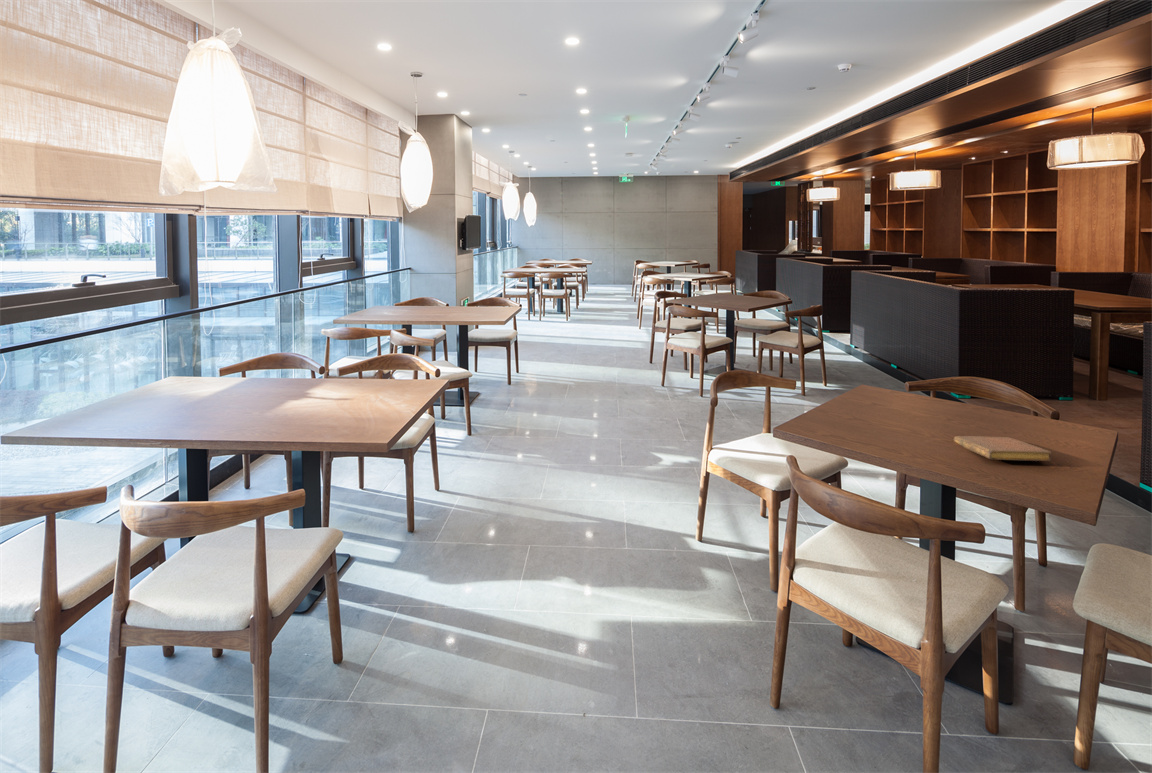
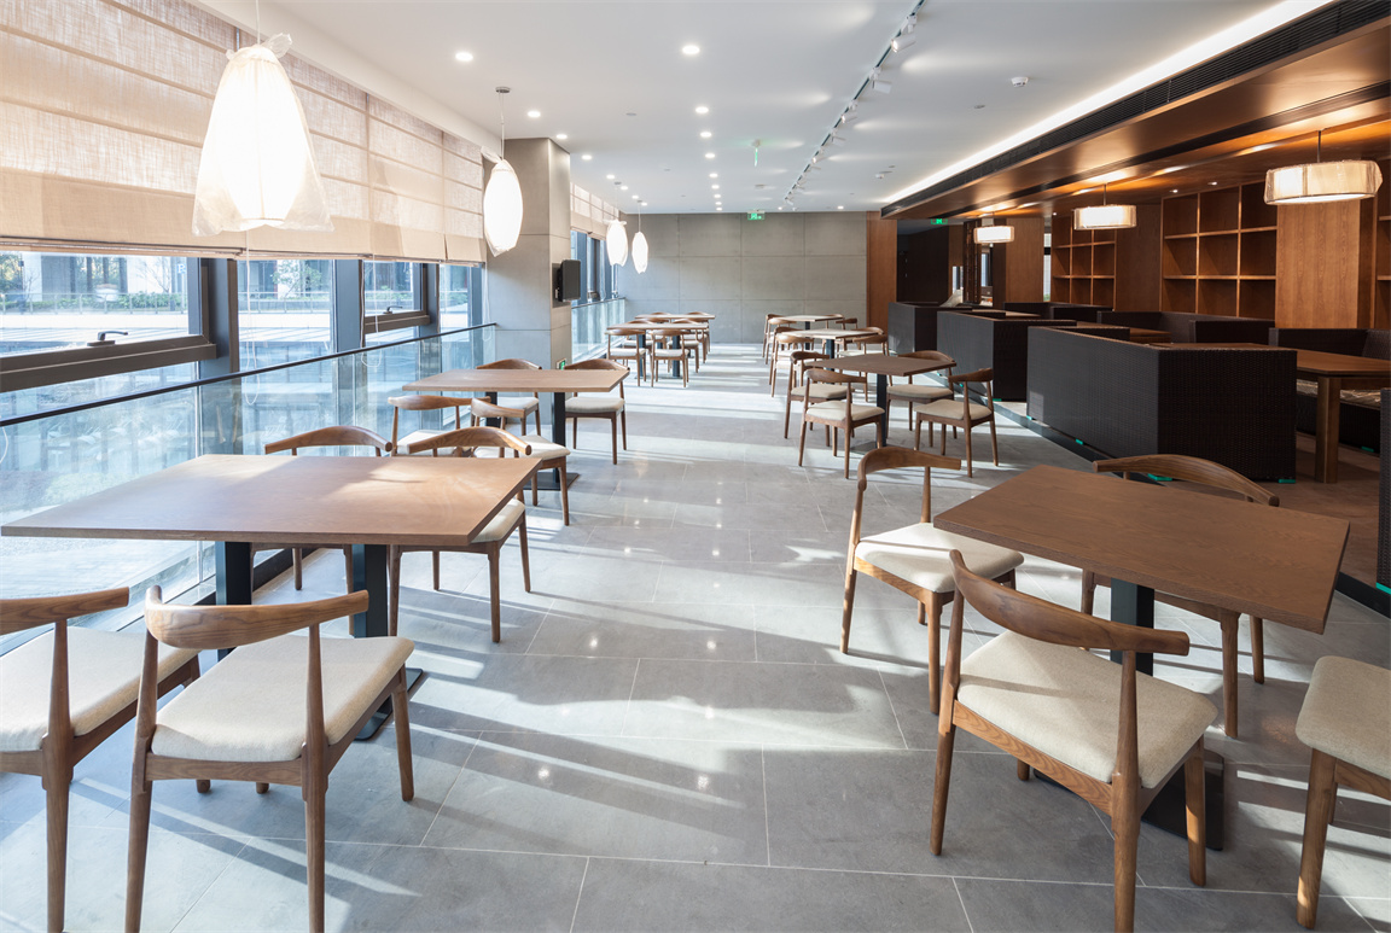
- notebook (999, 447)
